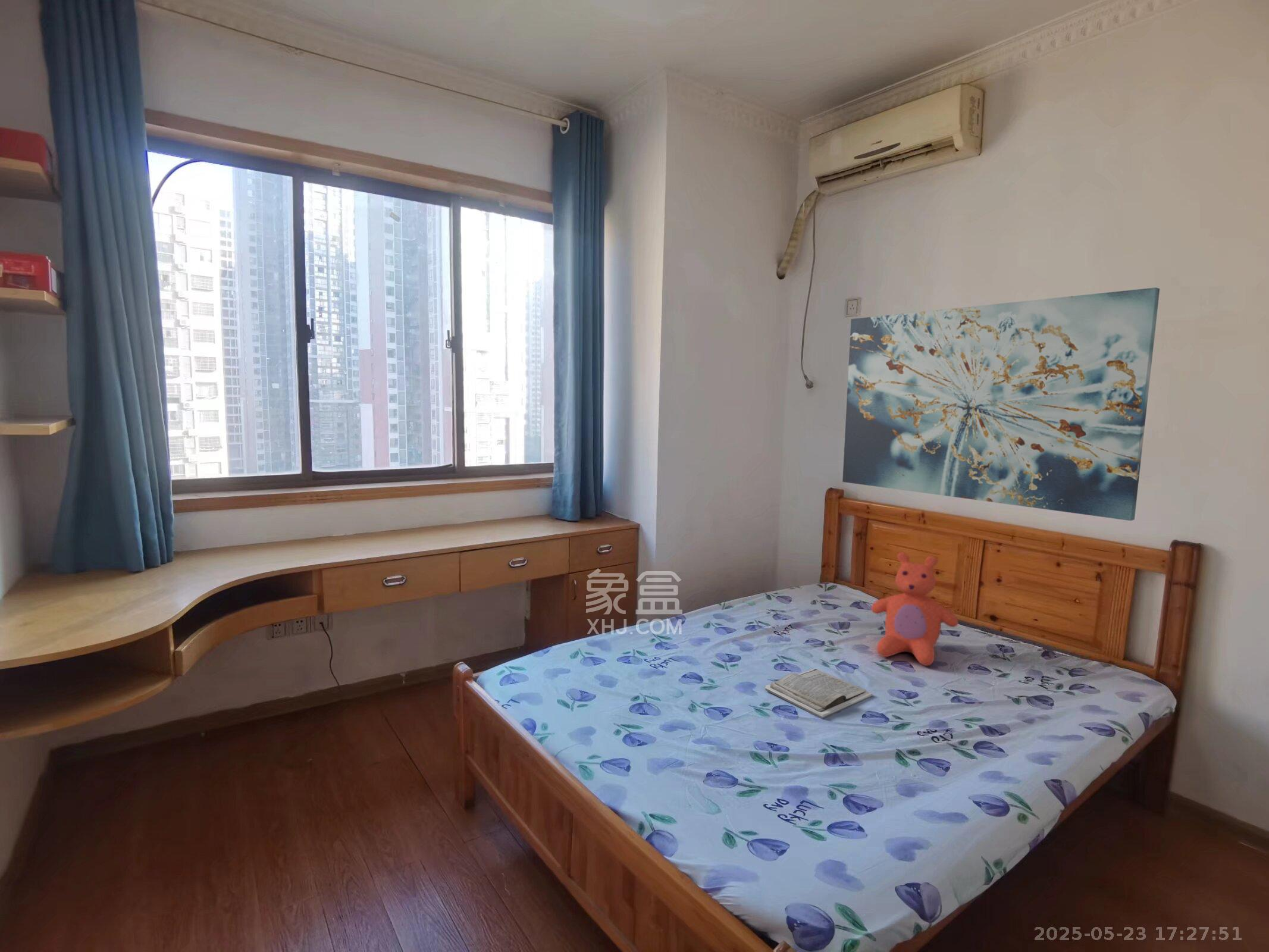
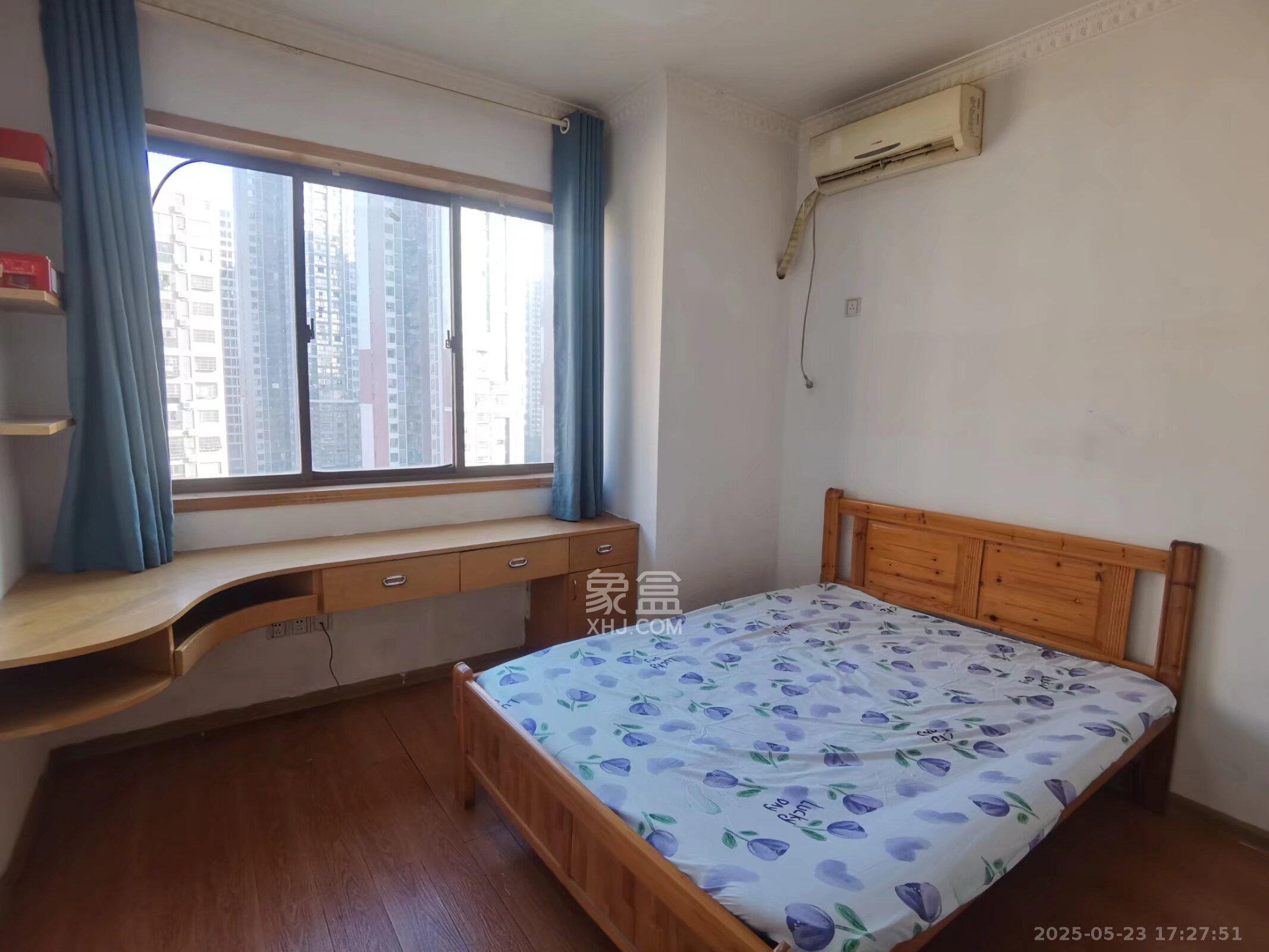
- teddy bear (911, 605)
- wall art (970, 403)
- book (818, 688)
